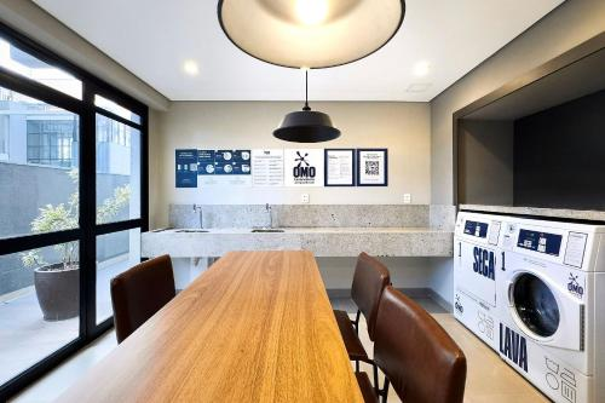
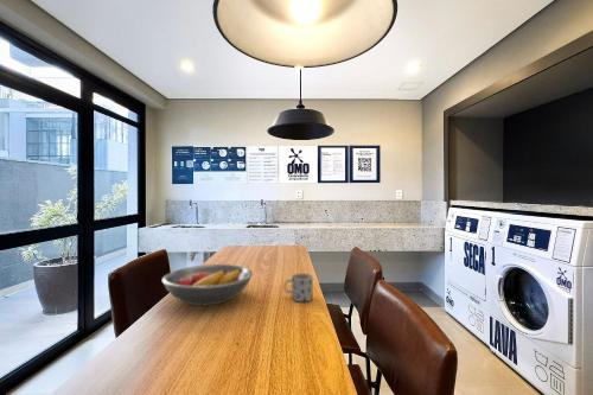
+ fruit bowl (209, 282)
+ mug (298, 287)
